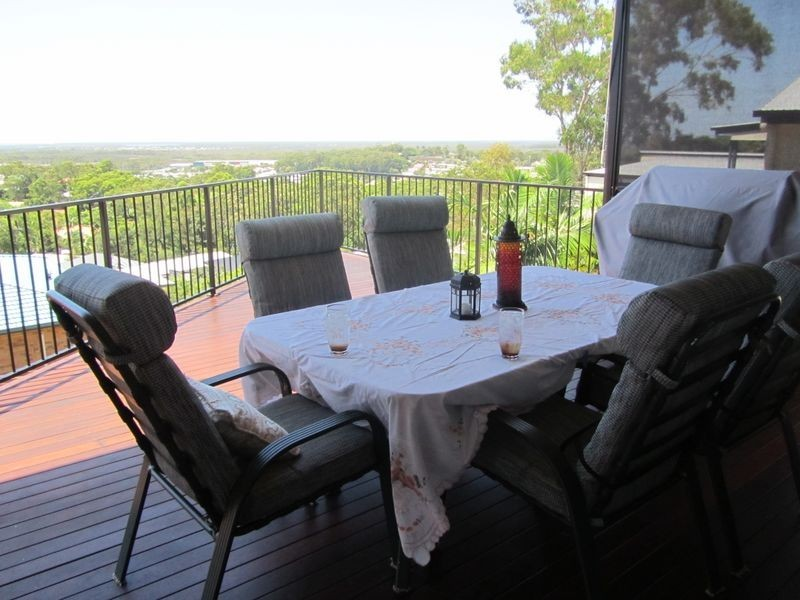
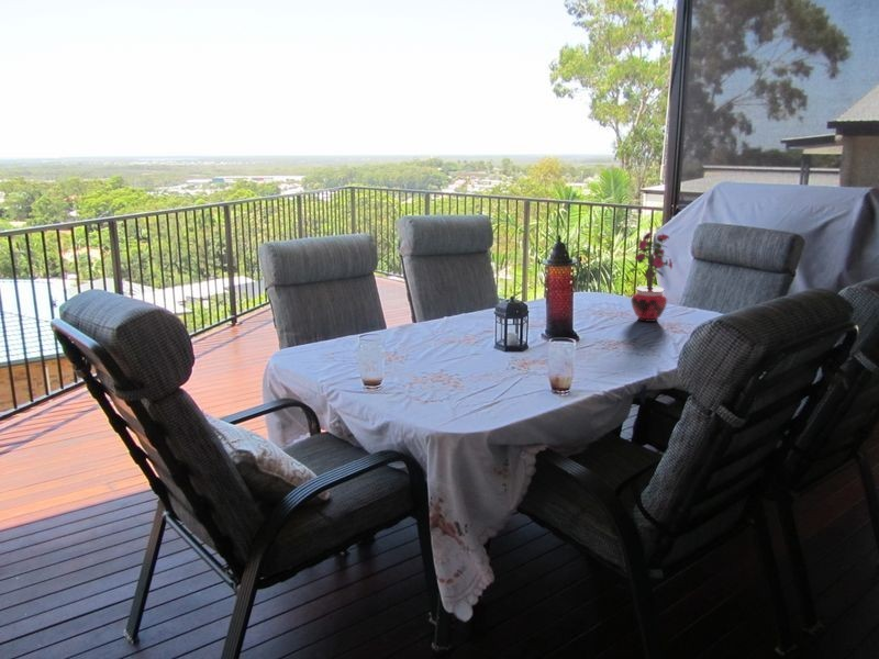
+ potted plant (648, 276)
